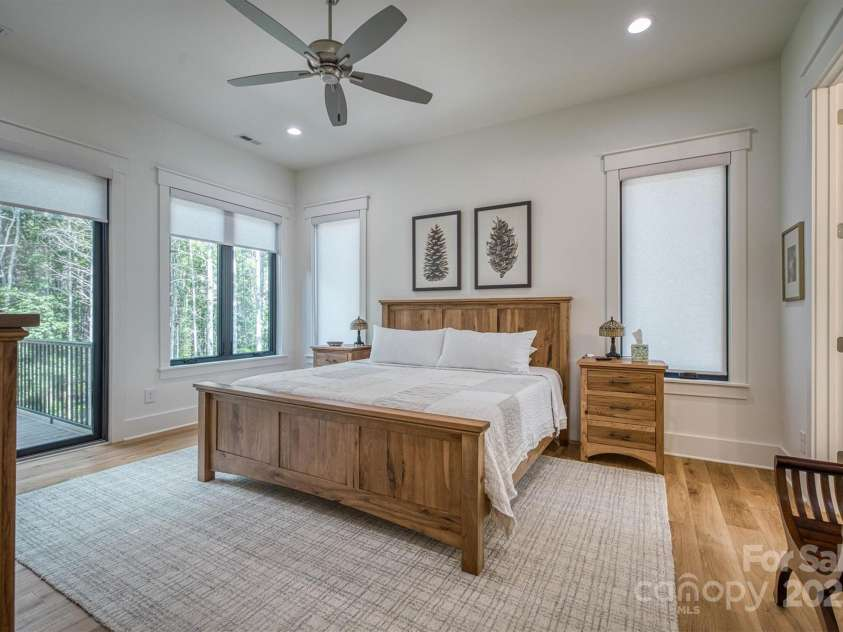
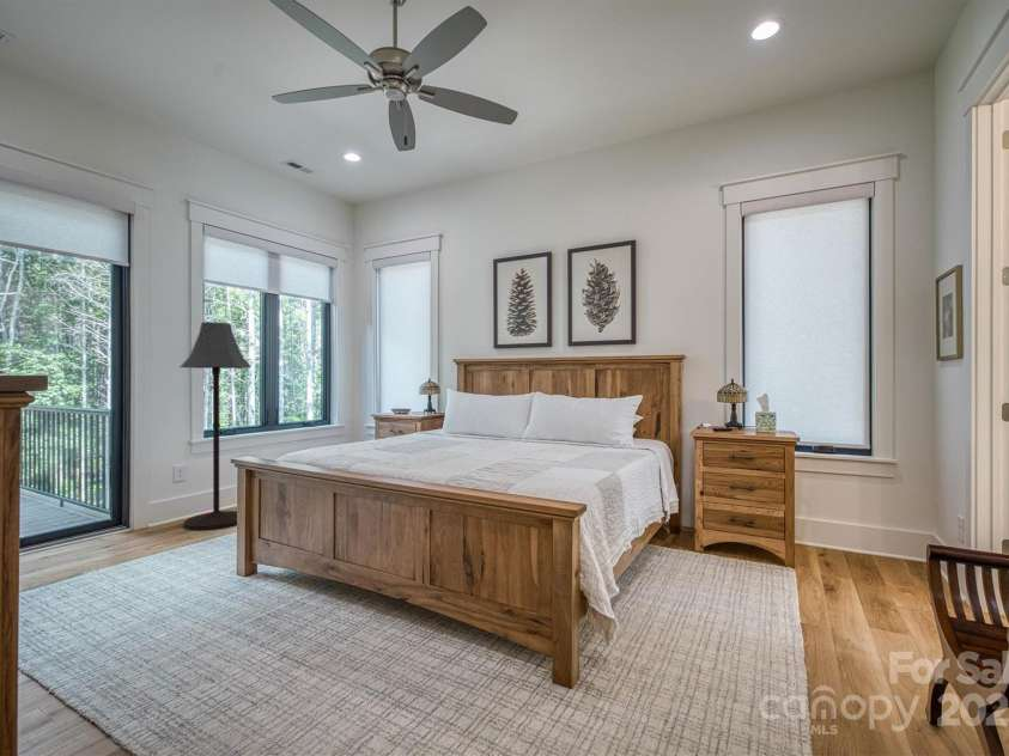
+ floor lamp (215, 422)
